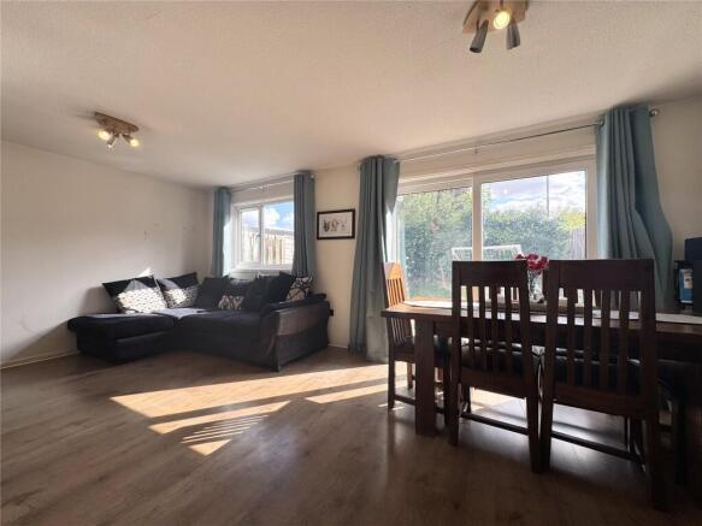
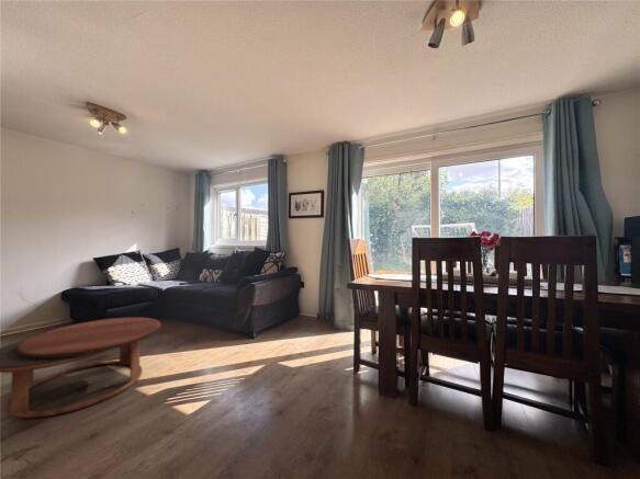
+ coffee table (82, 358)
